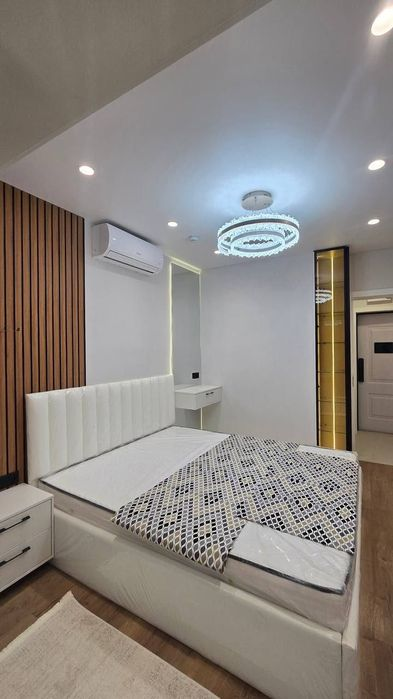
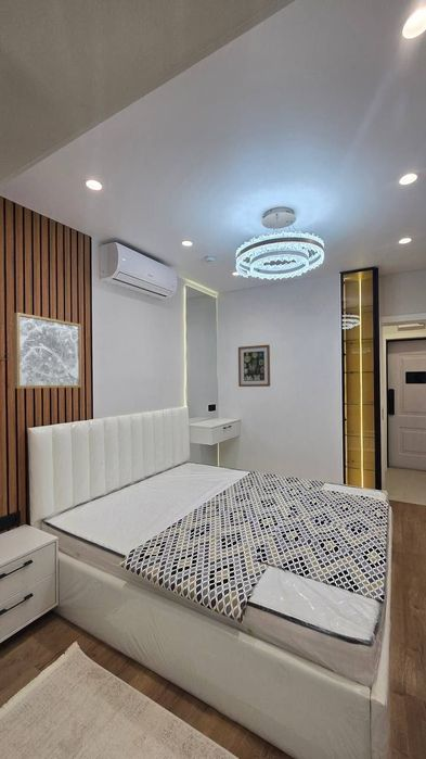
+ wall art (254, 366)
+ wall art (50, 353)
